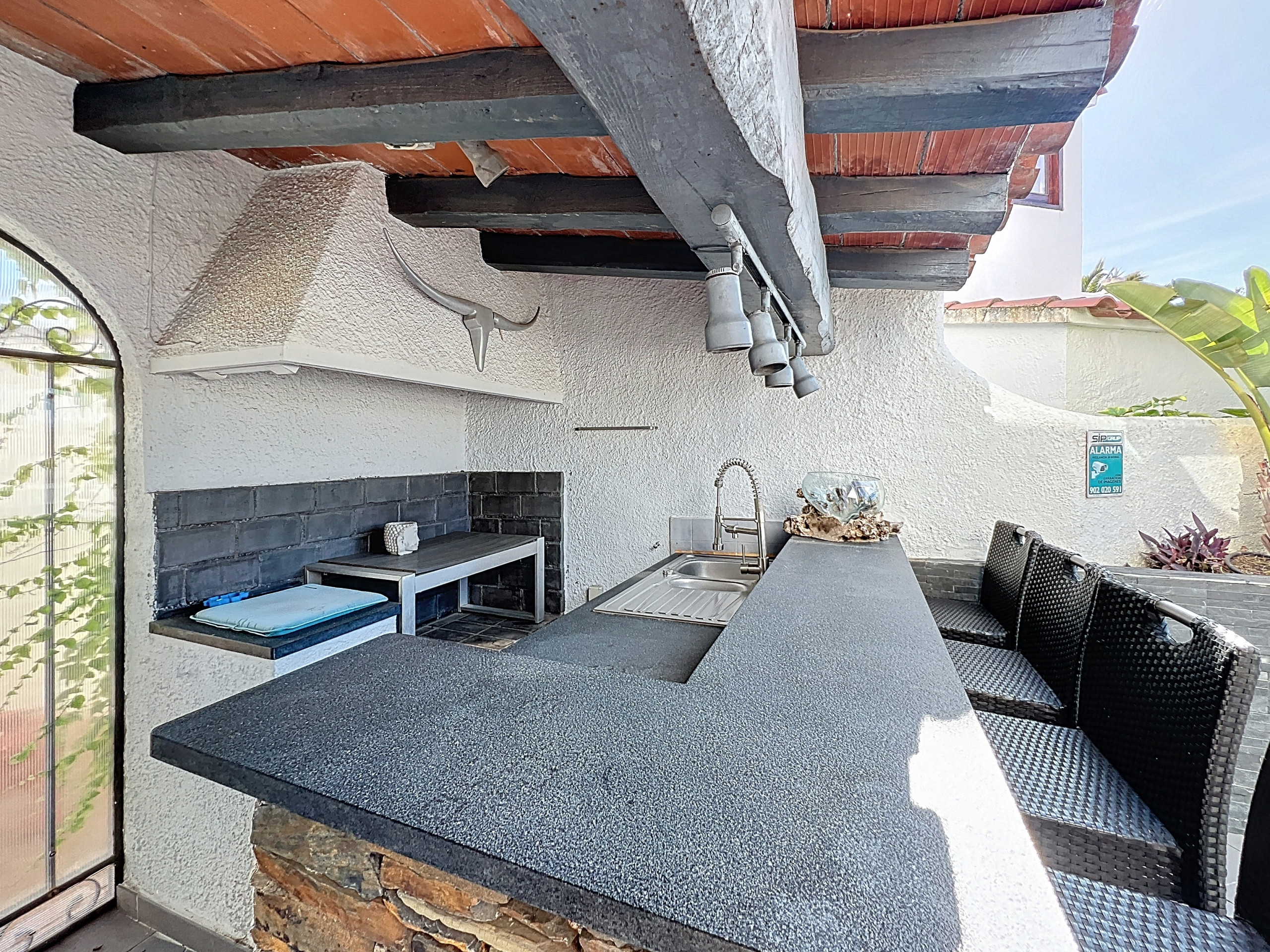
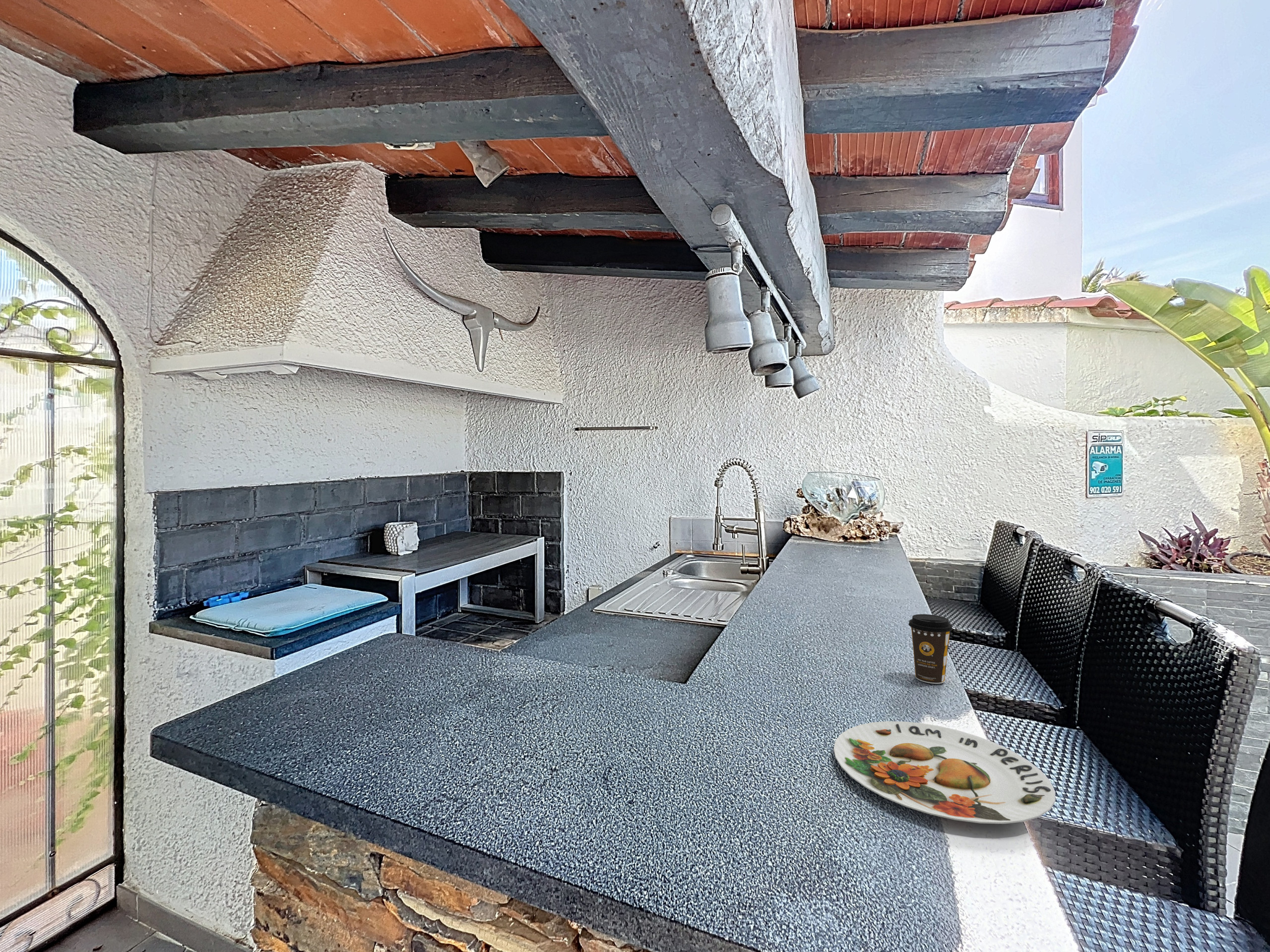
+ coffee cup (930, 649)
+ plate (936, 767)
